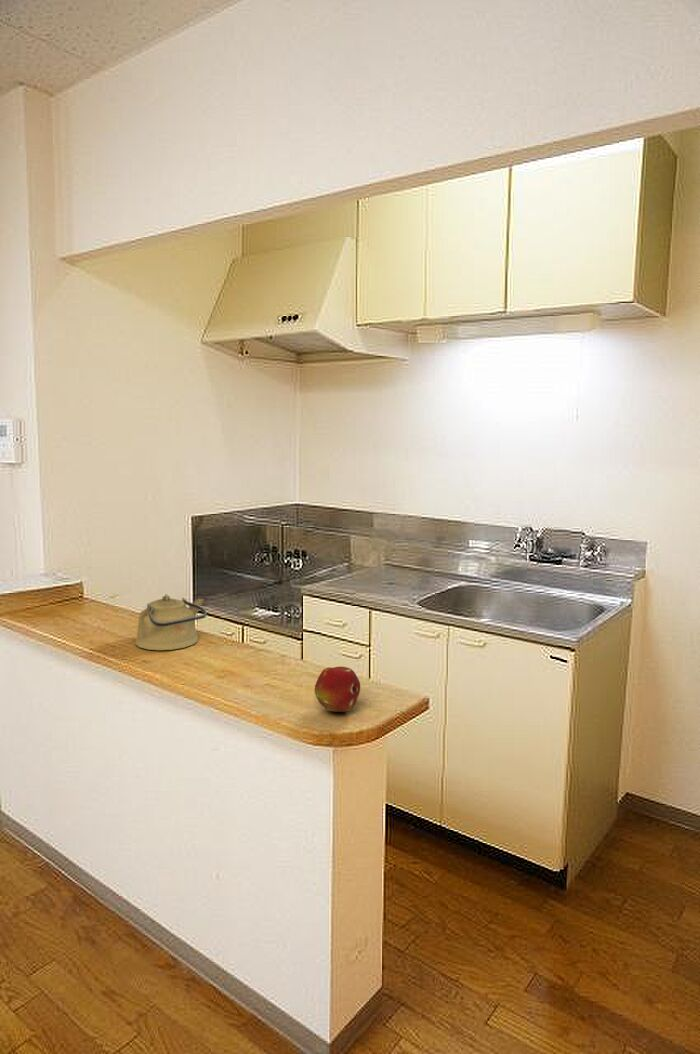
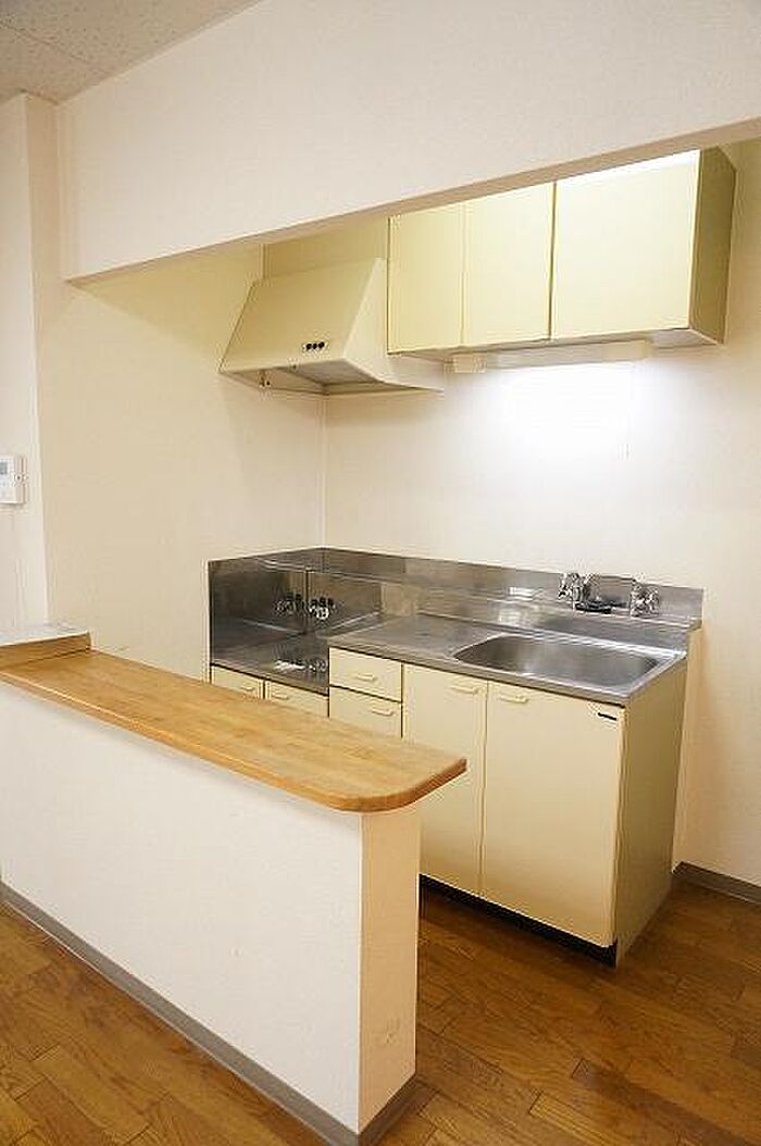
- fruit (334, 688)
- kettle (173, 616)
